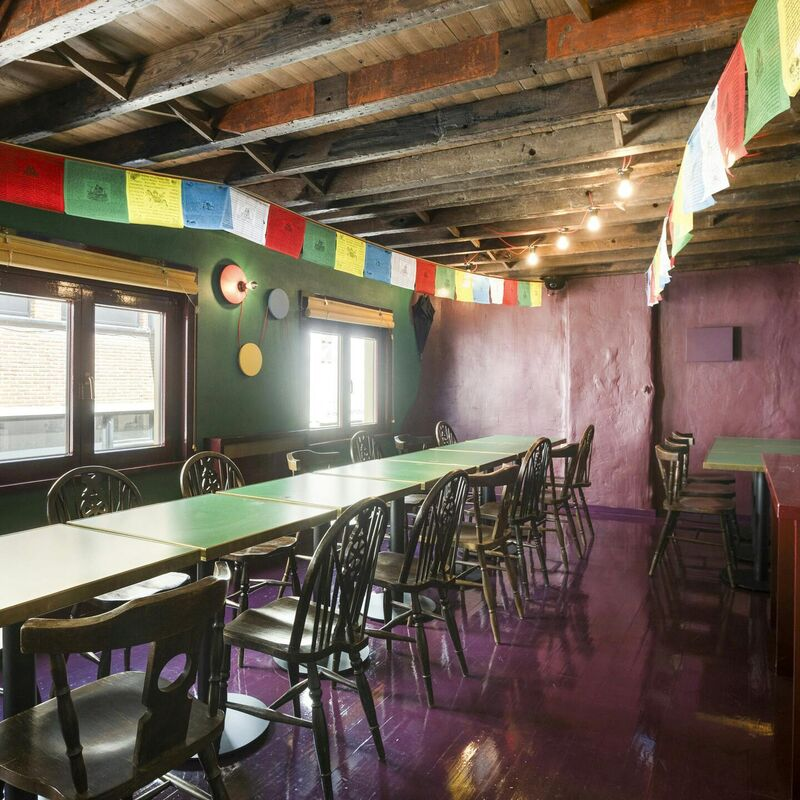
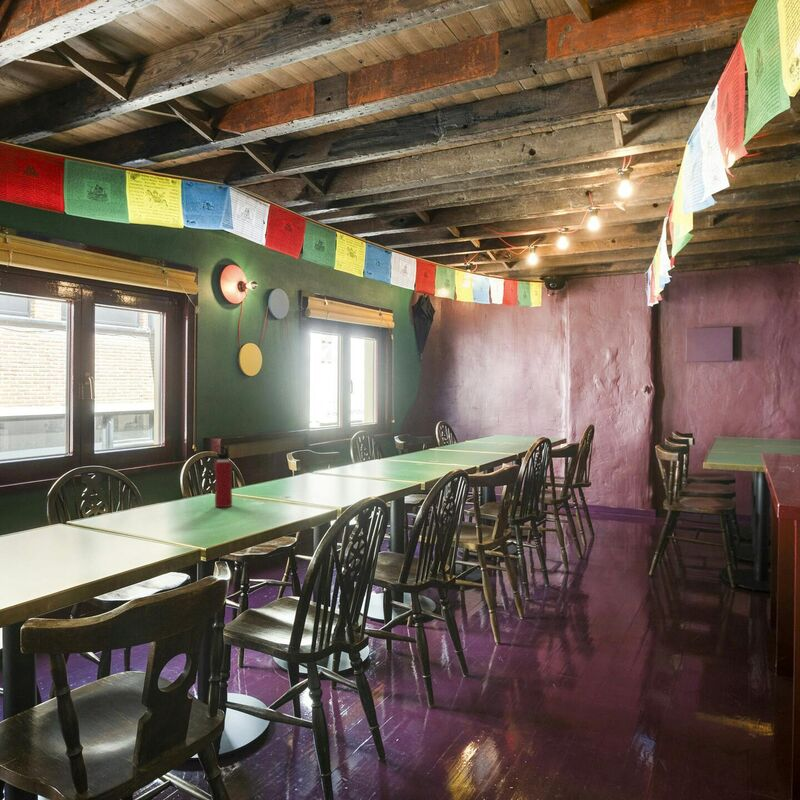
+ water bottle (223, 475)
